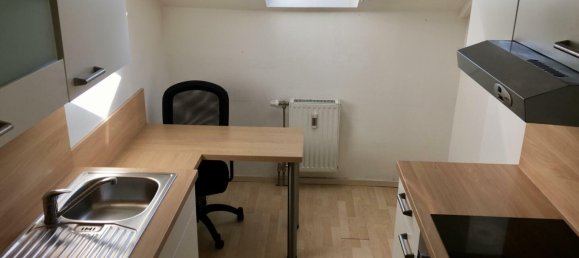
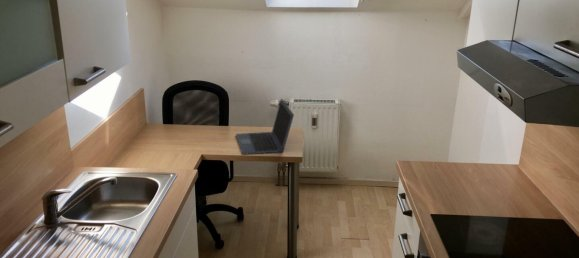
+ laptop (263, 132)
